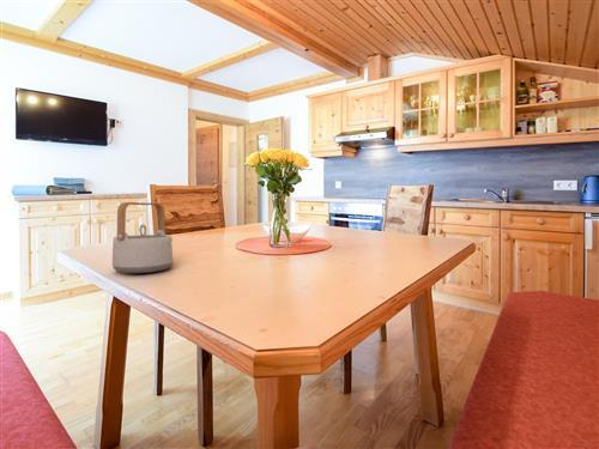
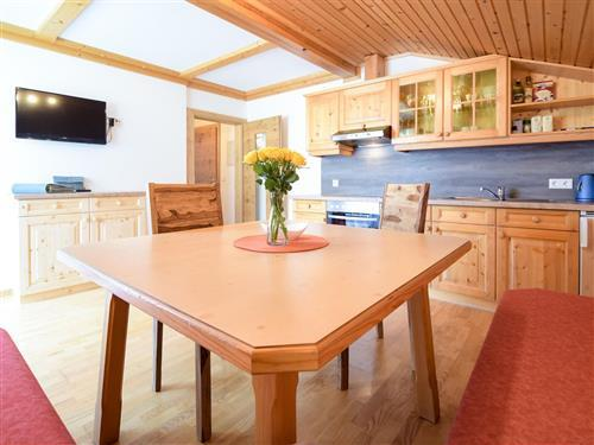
- teapot (146, 235)
